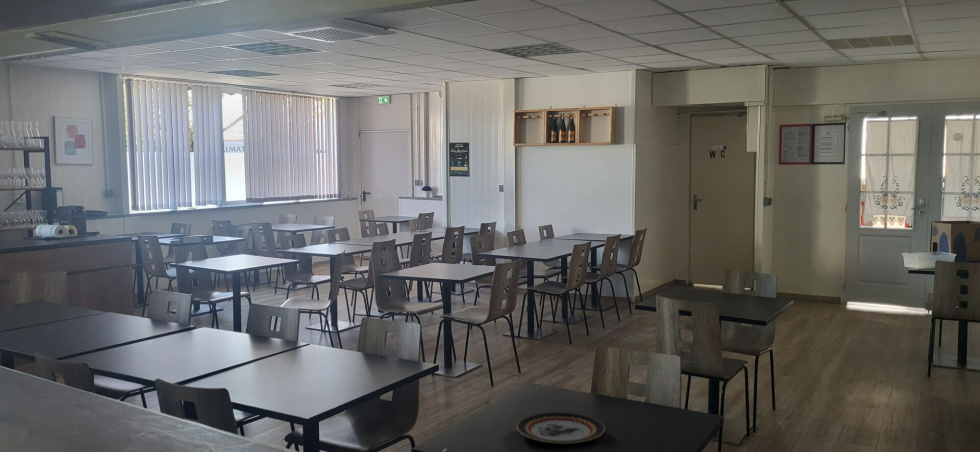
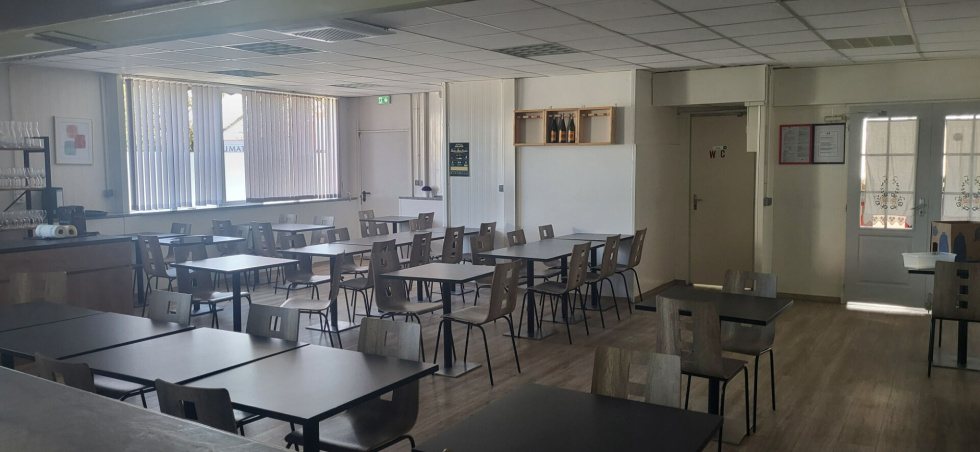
- plate (560, 429)
